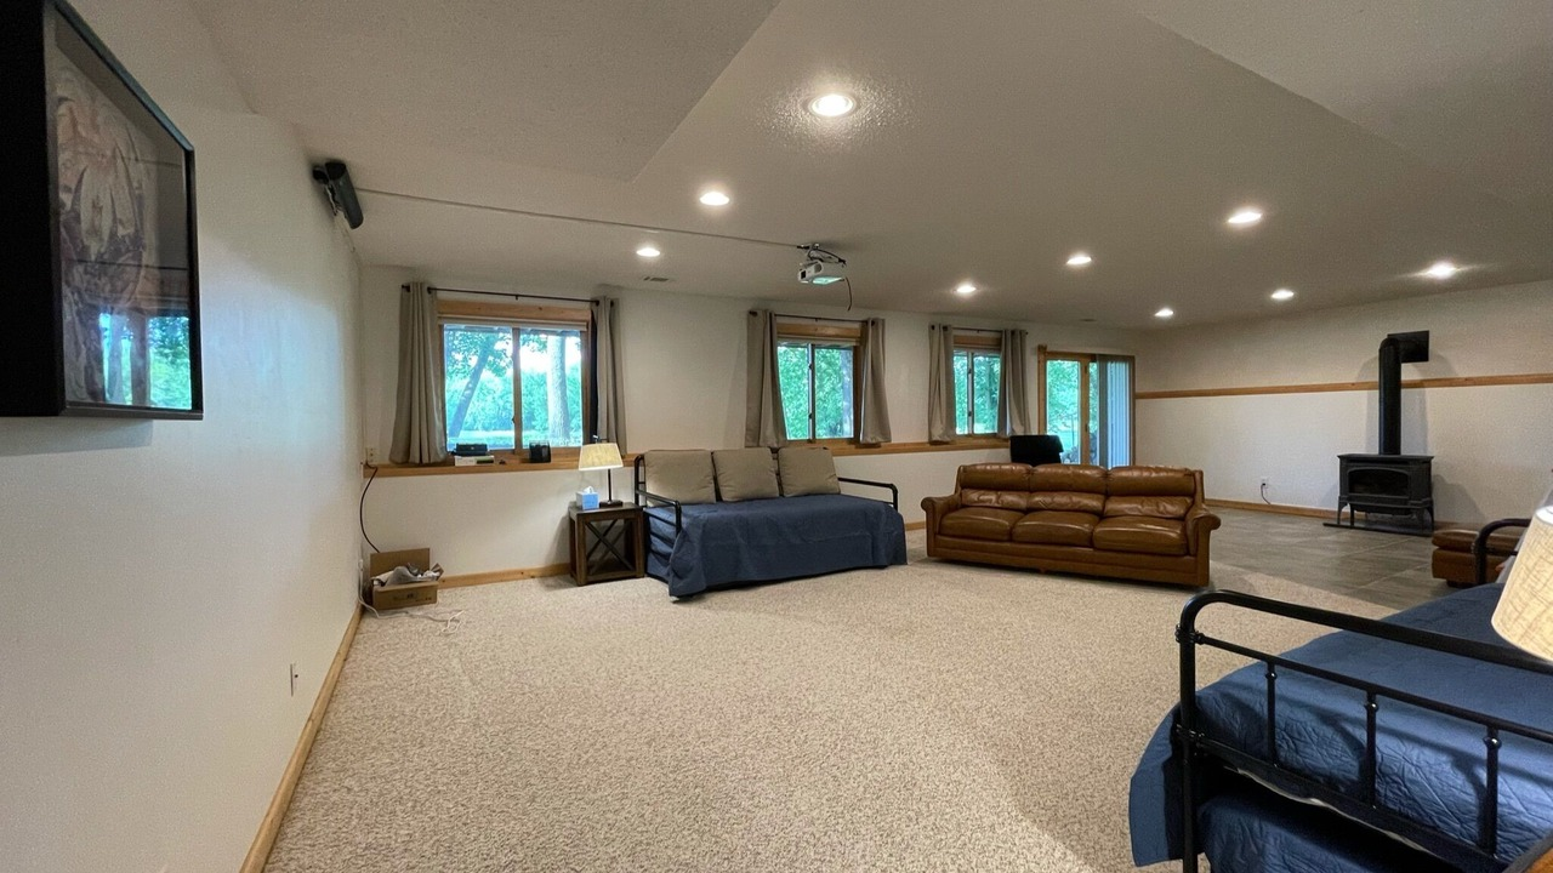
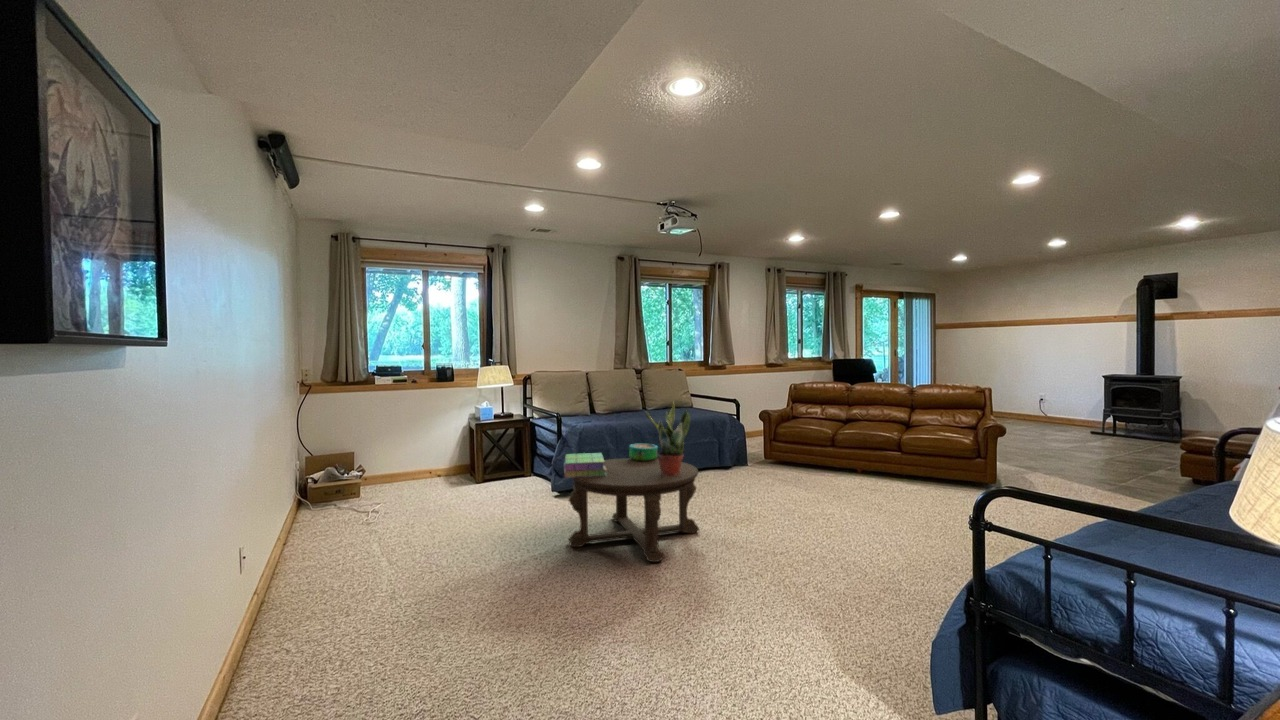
+ potted plant (665, 436)
+ decorative bowl (643, 452)
+ stack of books (584, 464)
+ coffee table (626, 504)
